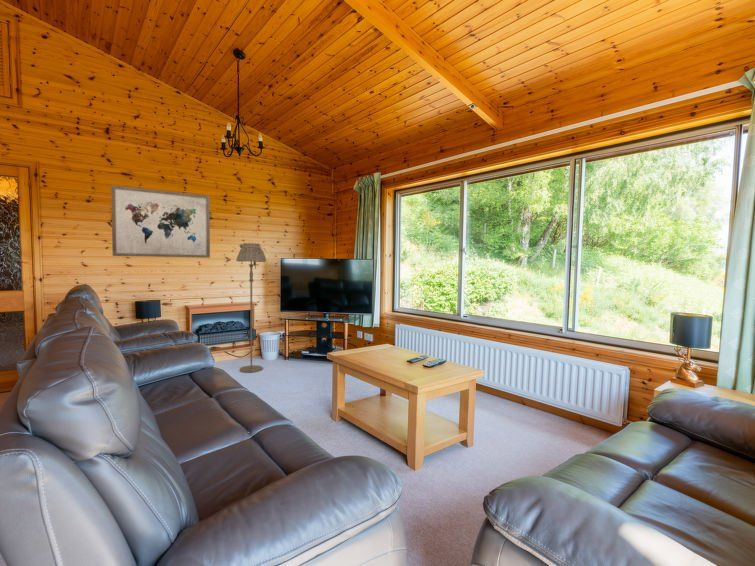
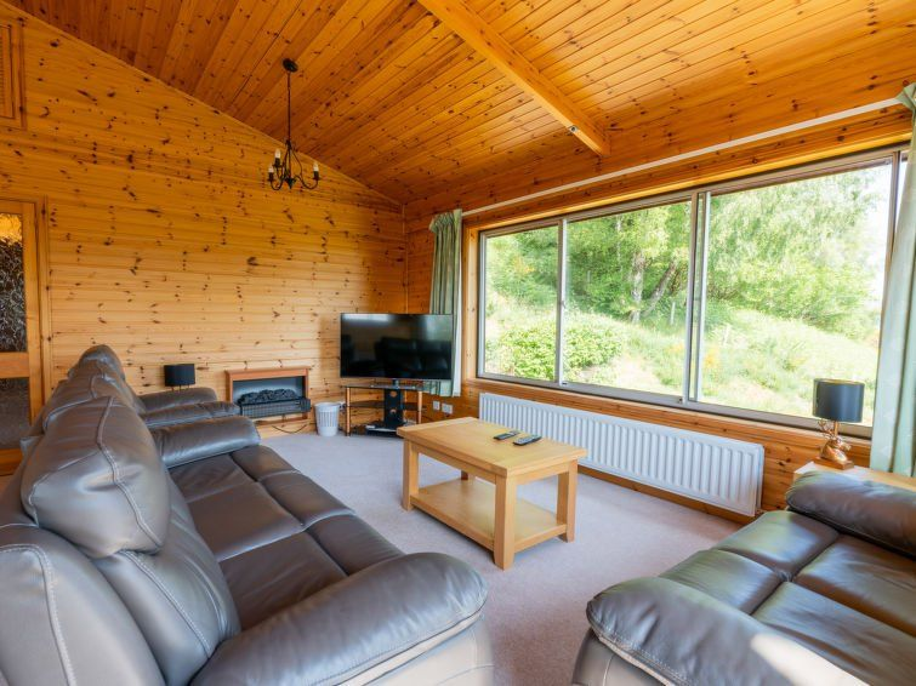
- wall art (163, 224)
- floor lamp (251, 307)
